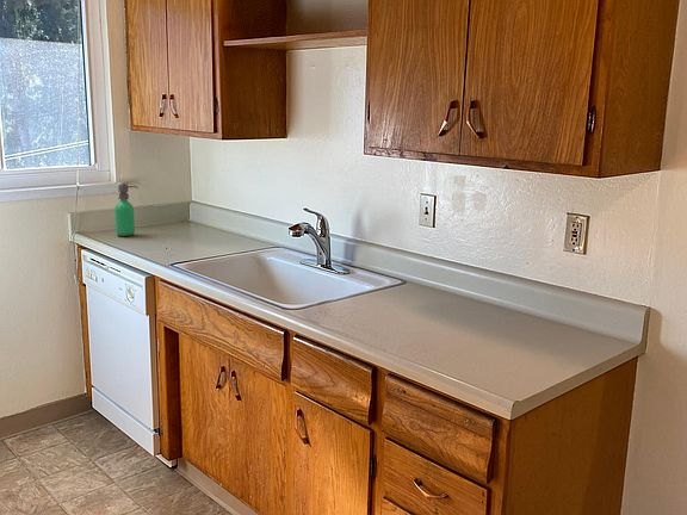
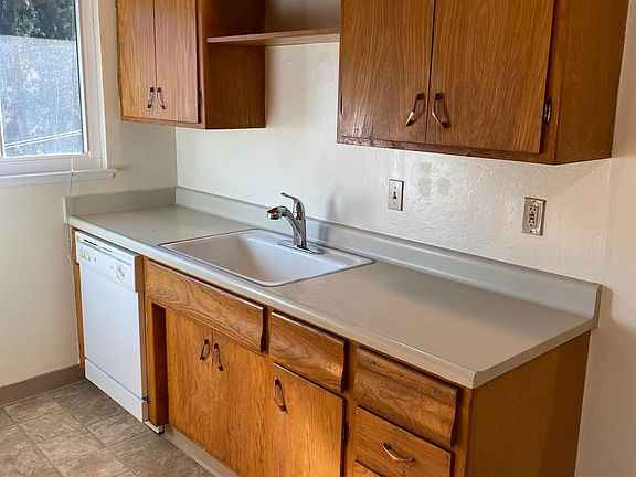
- soap dispenser (126, 209)
